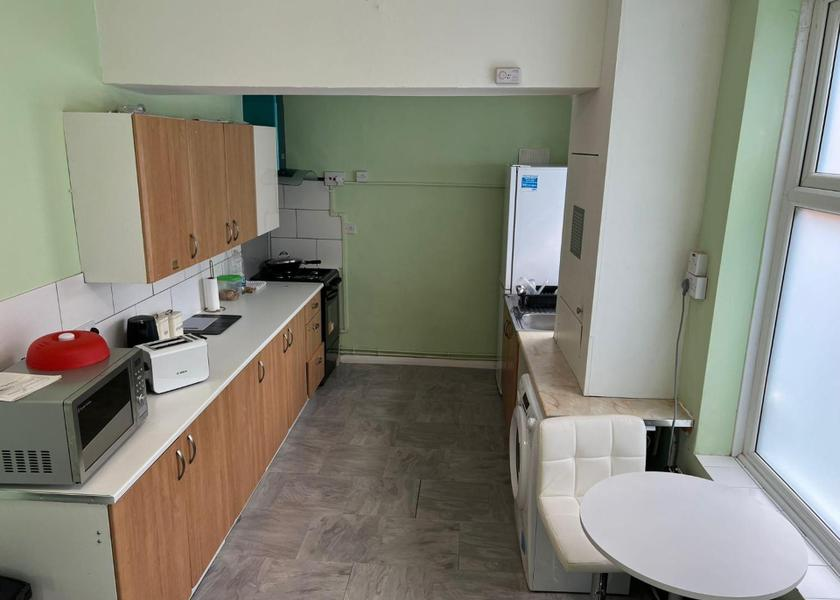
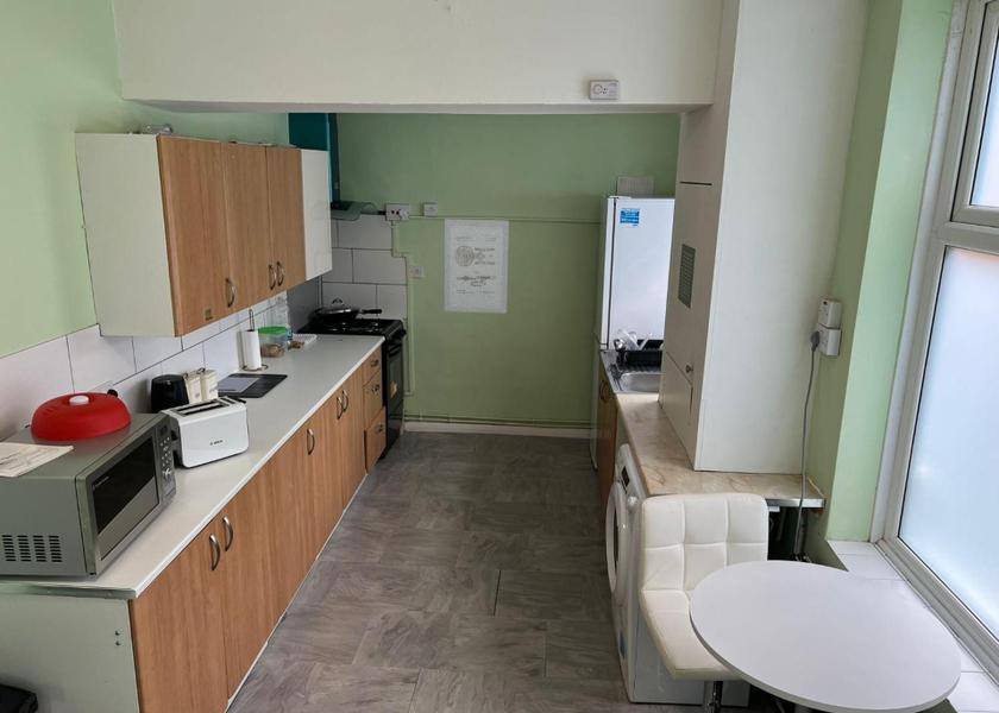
+ wall art (476, 266)
